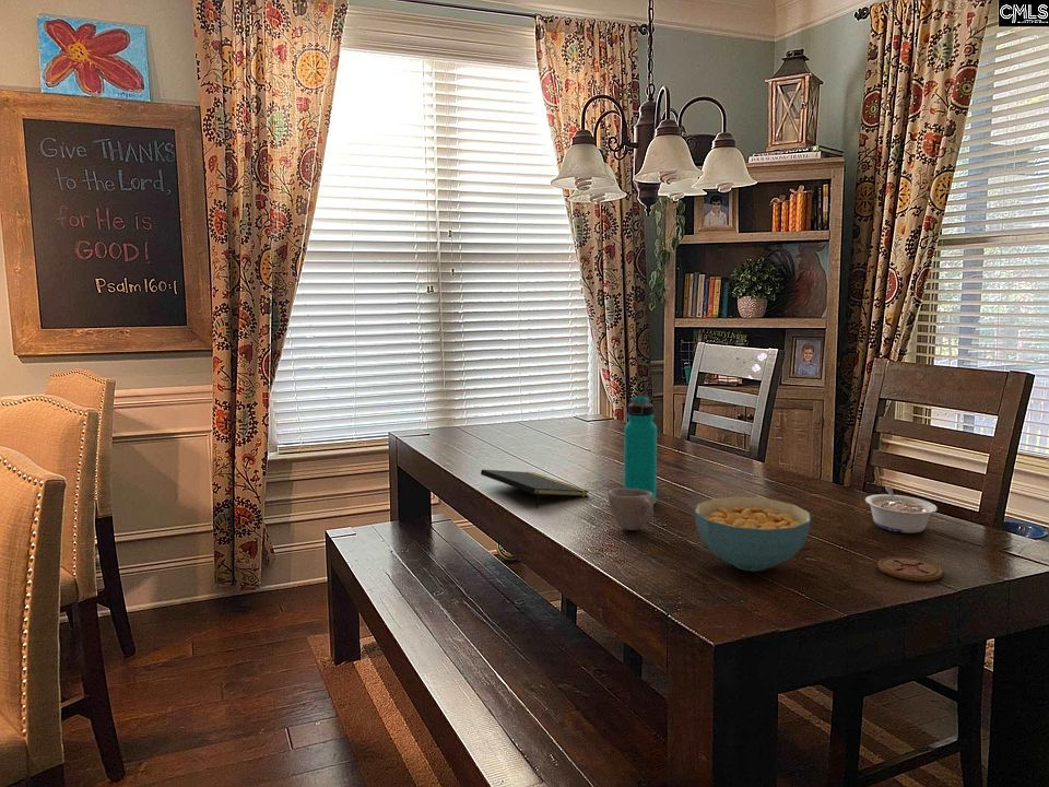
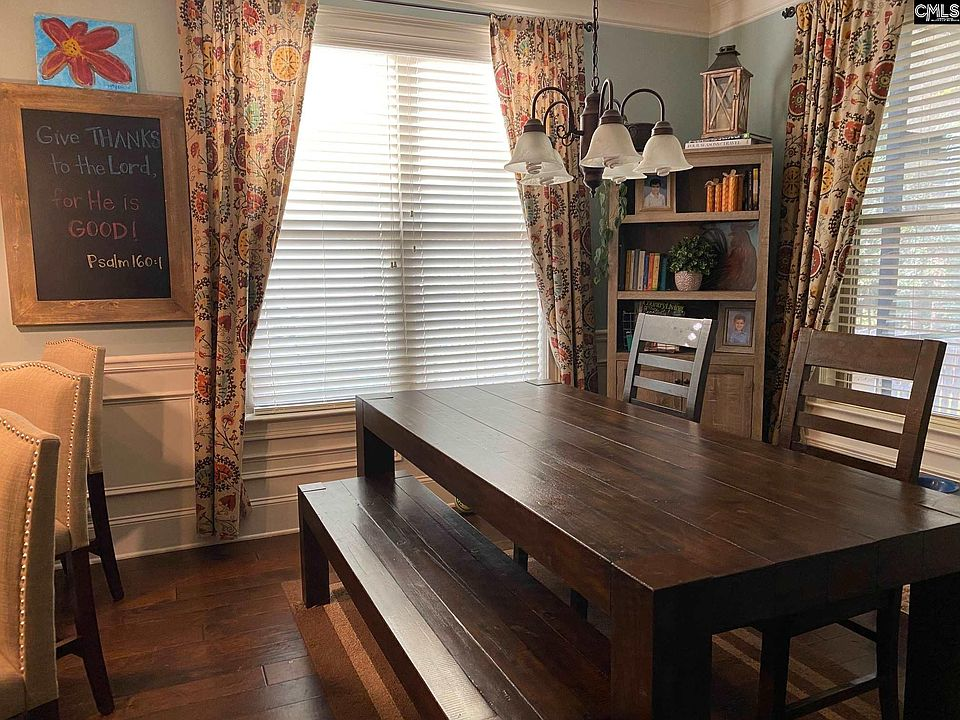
- coaster (909, 568)
- water bottle (640, 449)
- cereal bowl (751, 538)
- legume (897, 512)
- notepad (533, 482)
- cup (635, 510)
